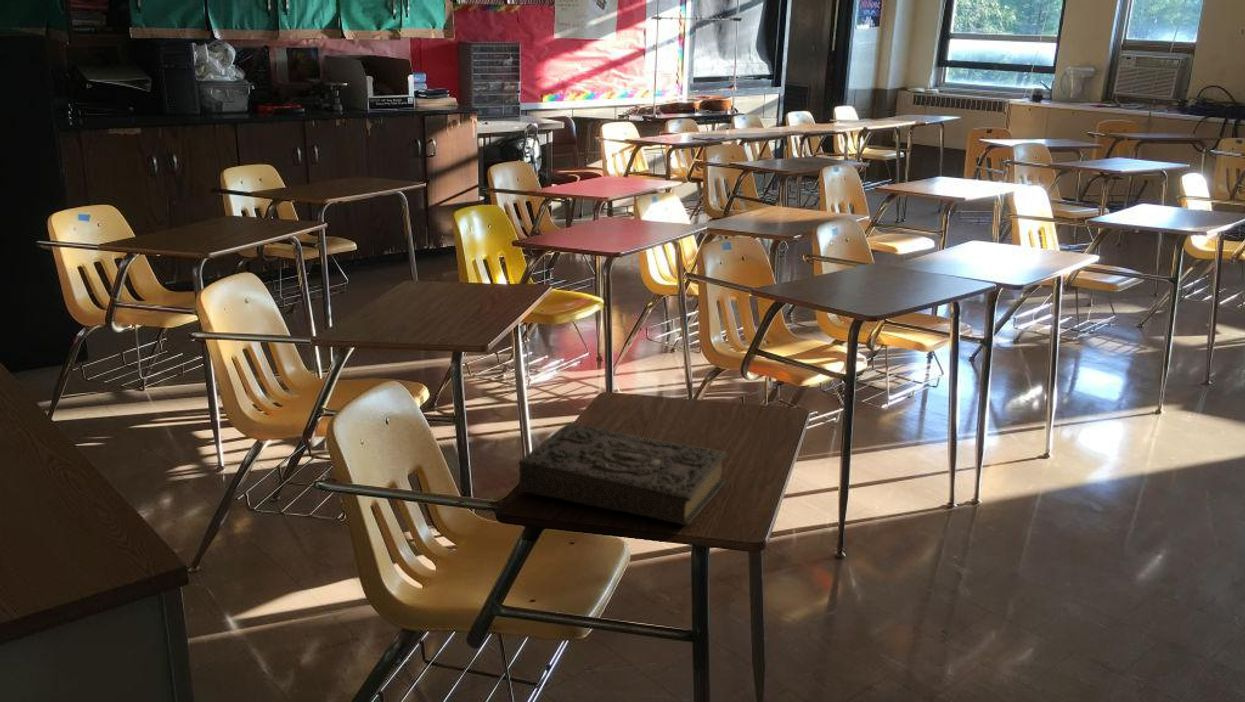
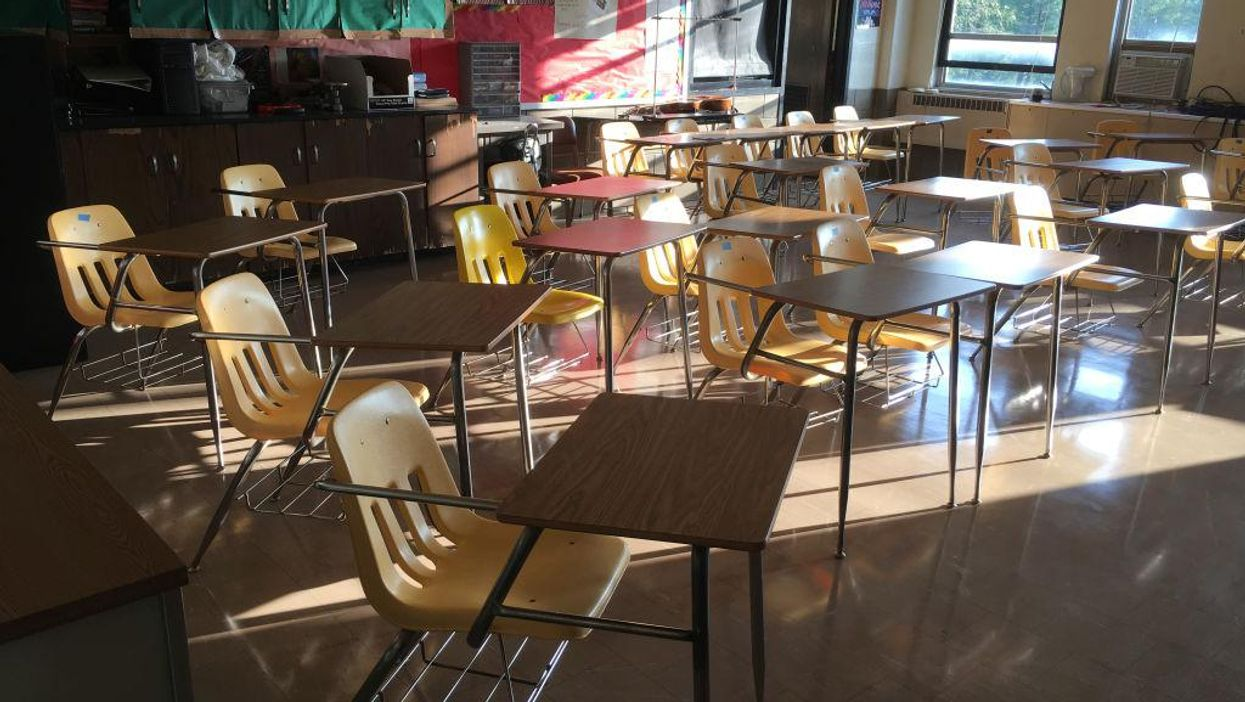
- book (623, 471)
